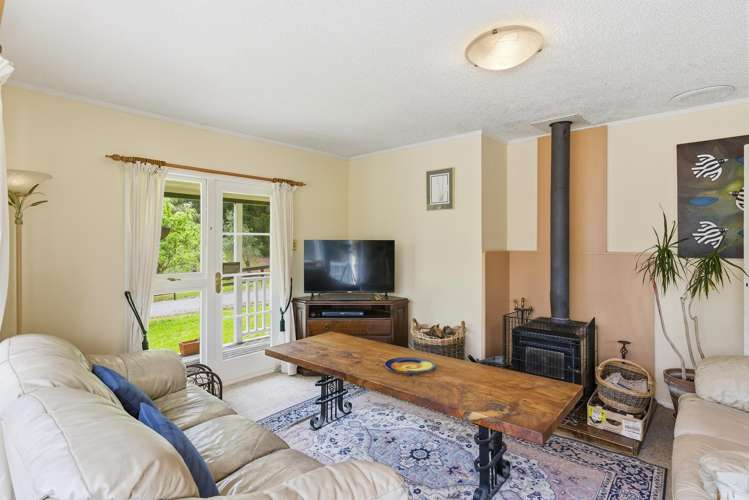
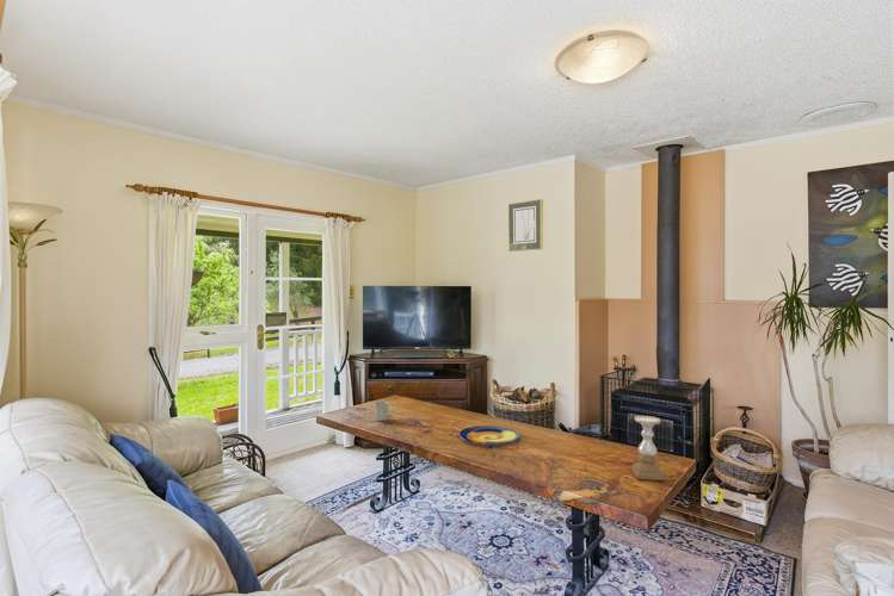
+ candle holder (647, 446)
+ mug (383, 410)
